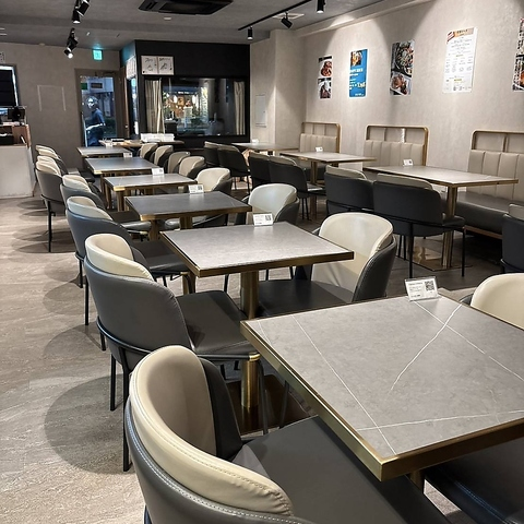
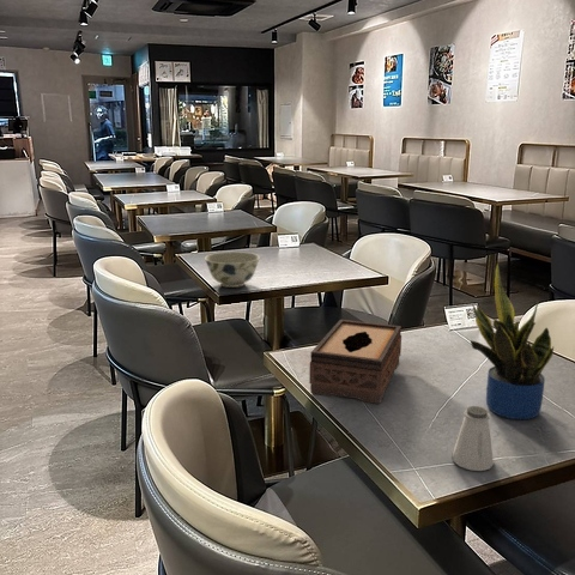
+ saltshaker (474, 435)
+ potted plant (503, 338)
+ tissue box (358, 357)
+ bowl (232, 271)
